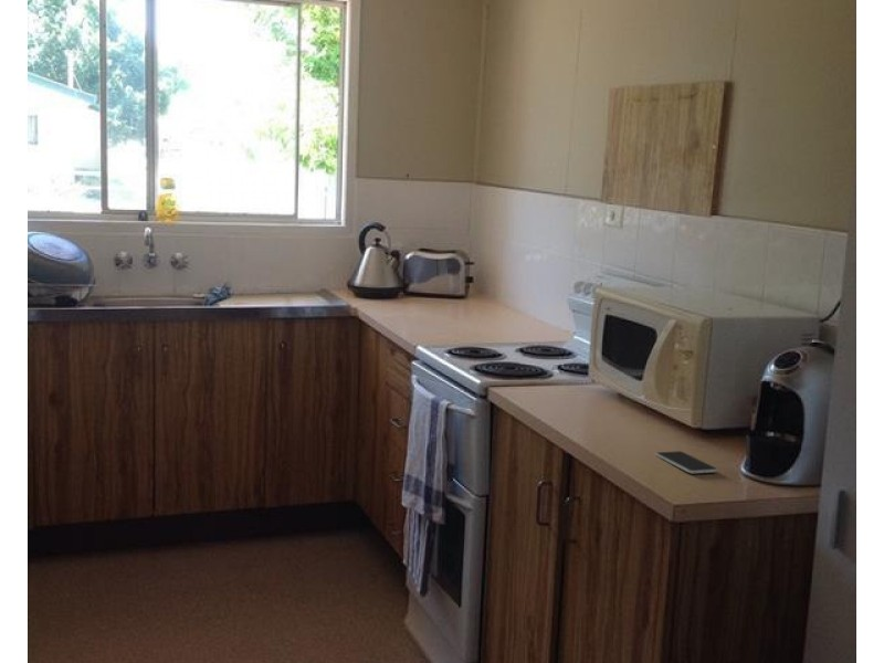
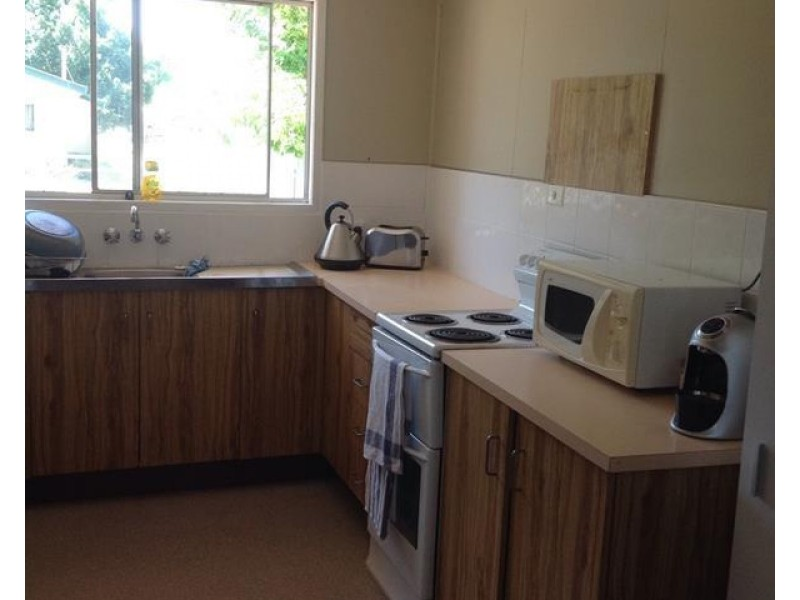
- smartphone (685, 462)
